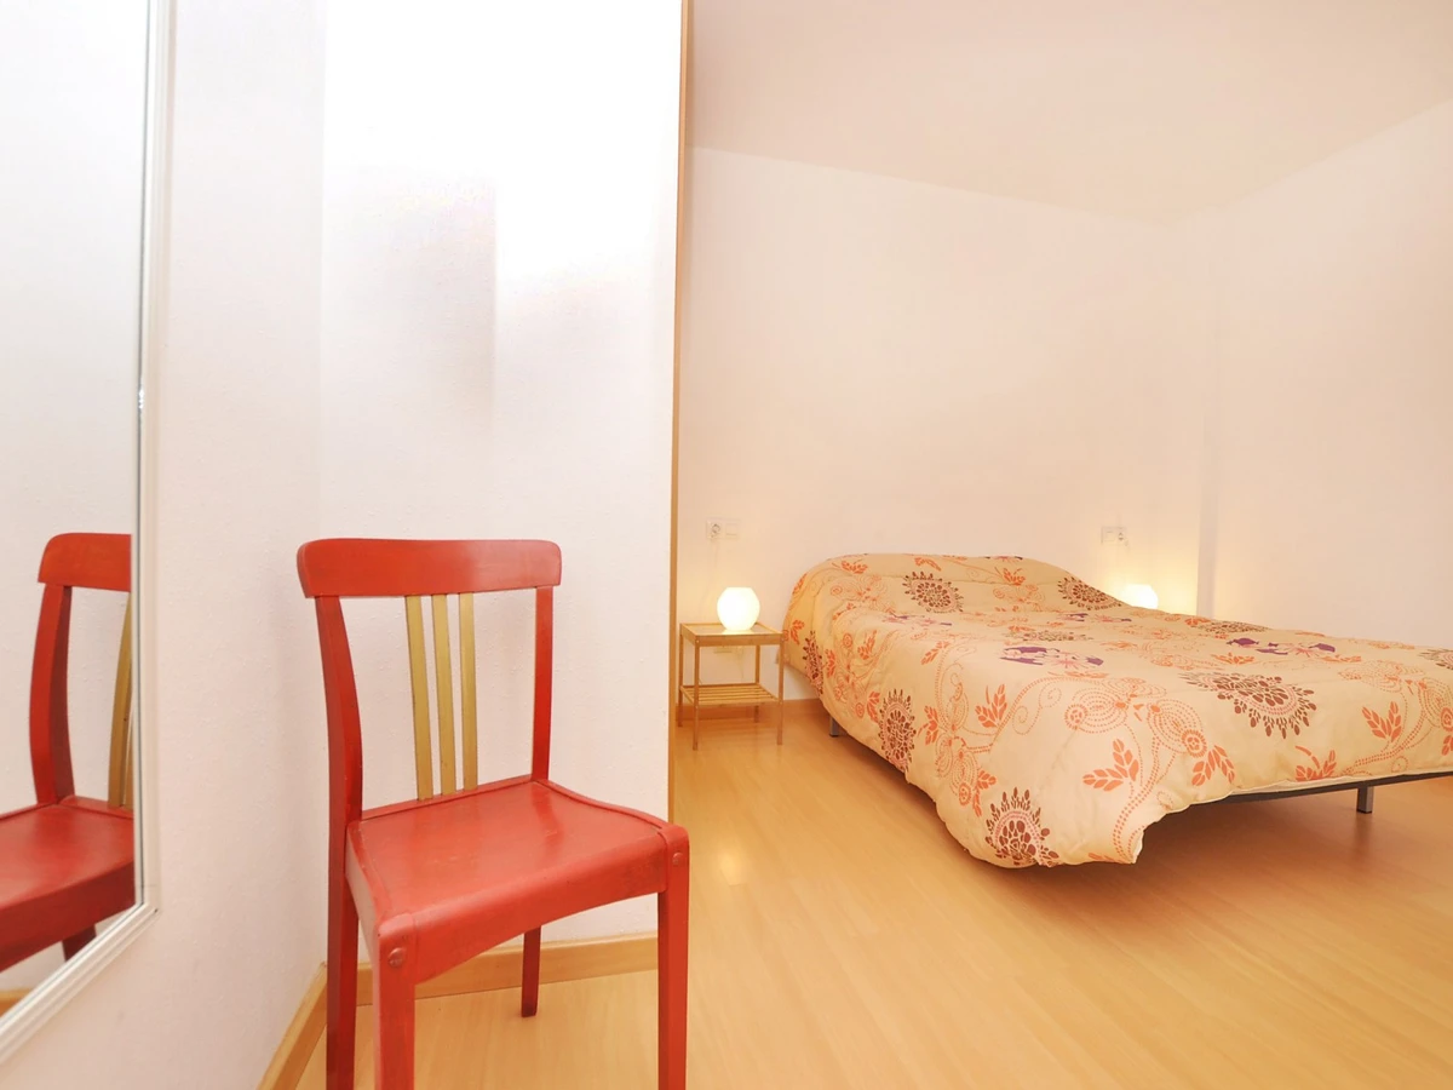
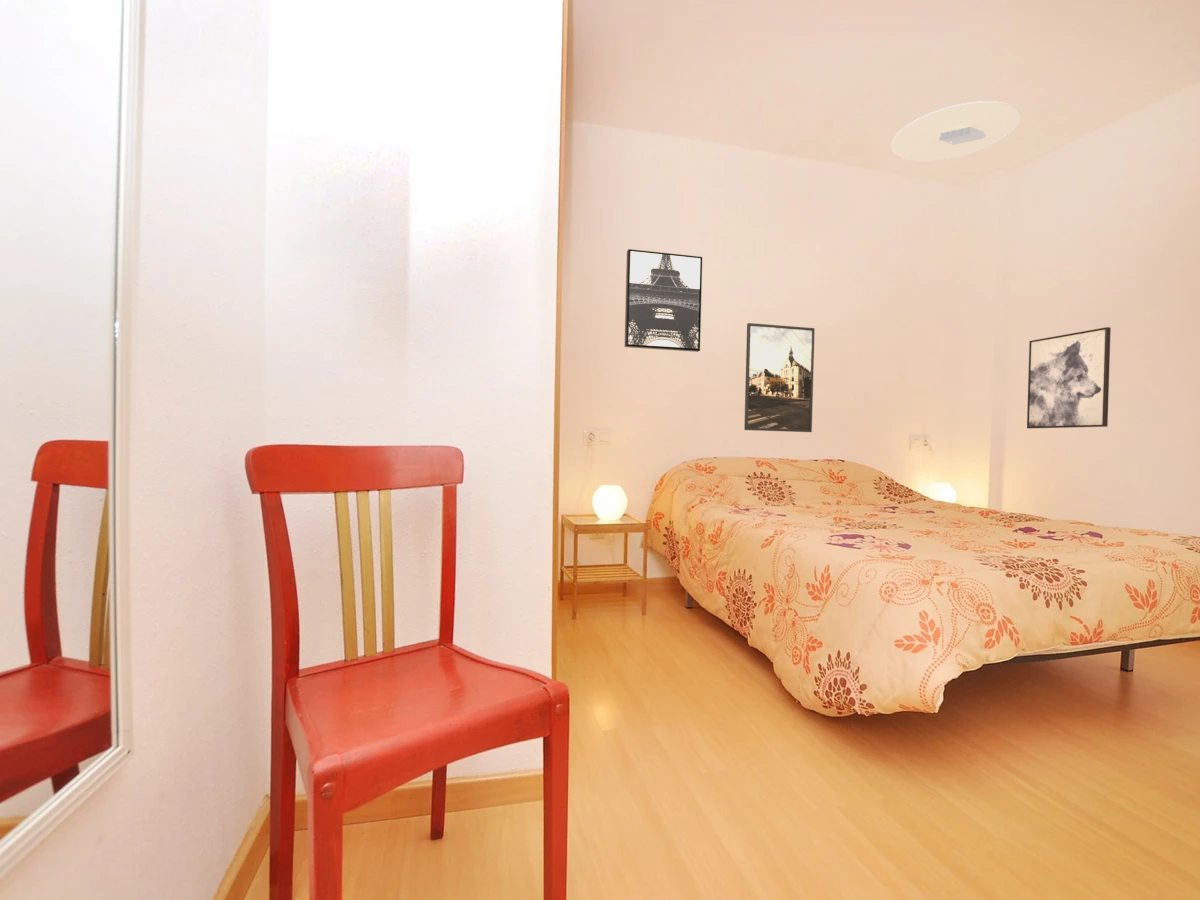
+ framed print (779, 378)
+ wall art (663, 301)
+ wall art (1066, 381)
+ ceiling light (953, 129)
